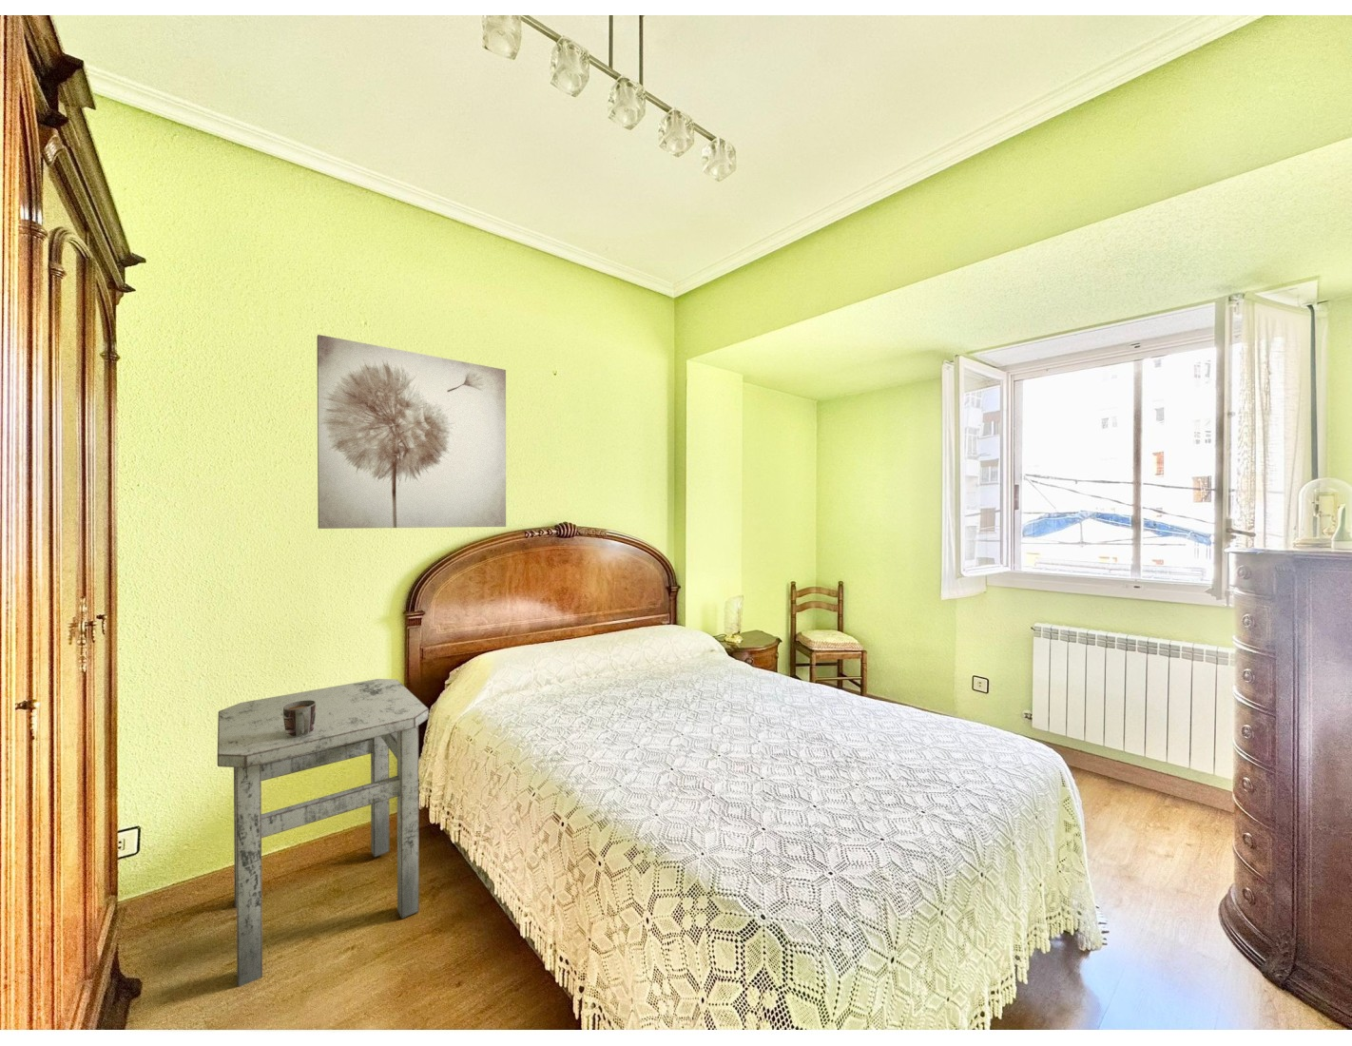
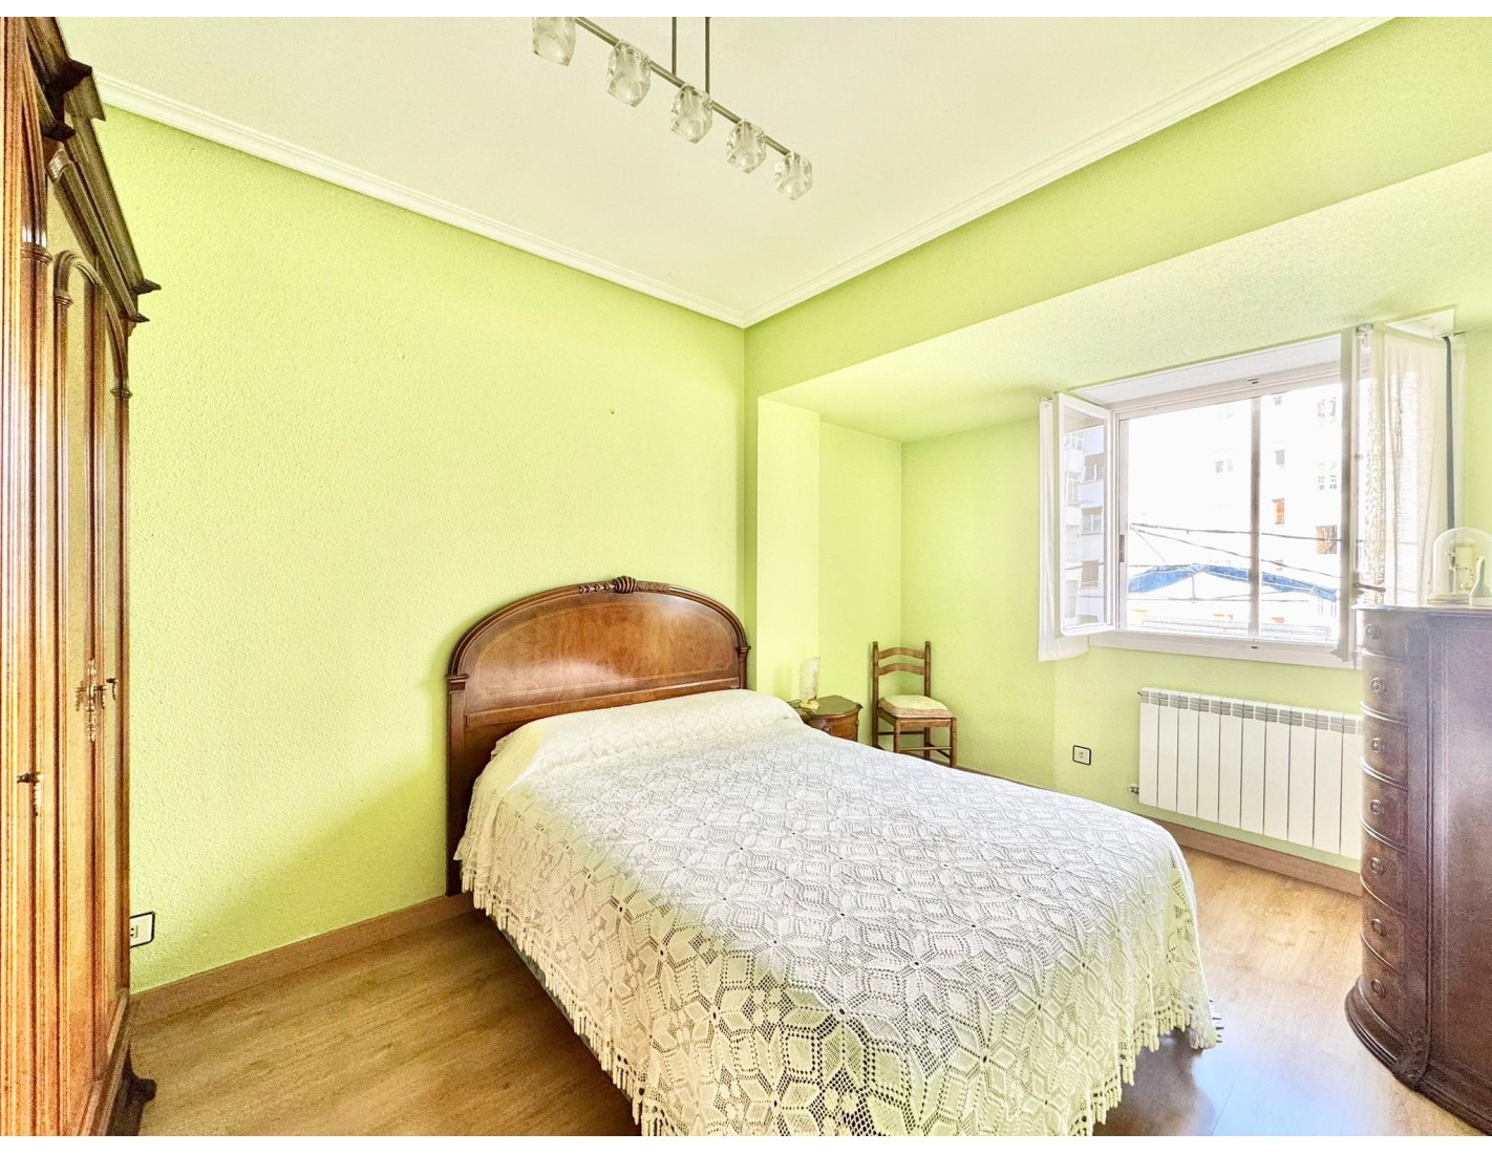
- wall art (421, 441)
- mug (302, 720)
- side table (324, 808)
